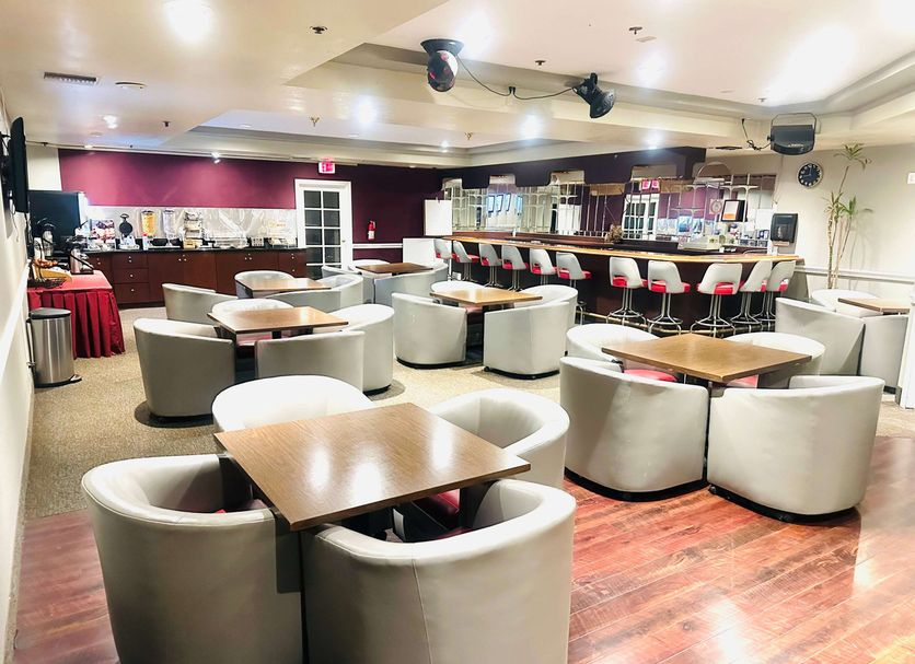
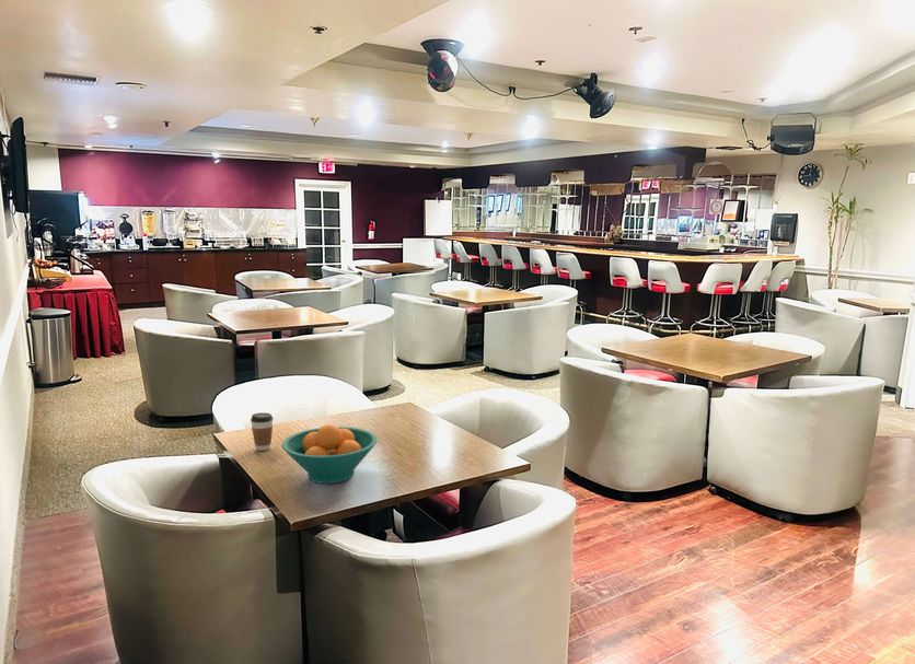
+ coffee cup (262, 431)
+ fruit bowl (329, 450)
